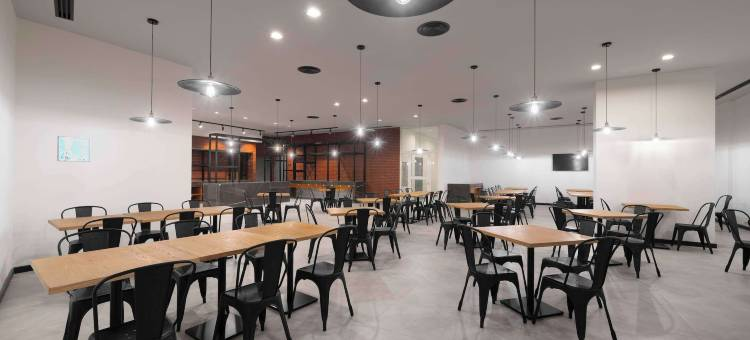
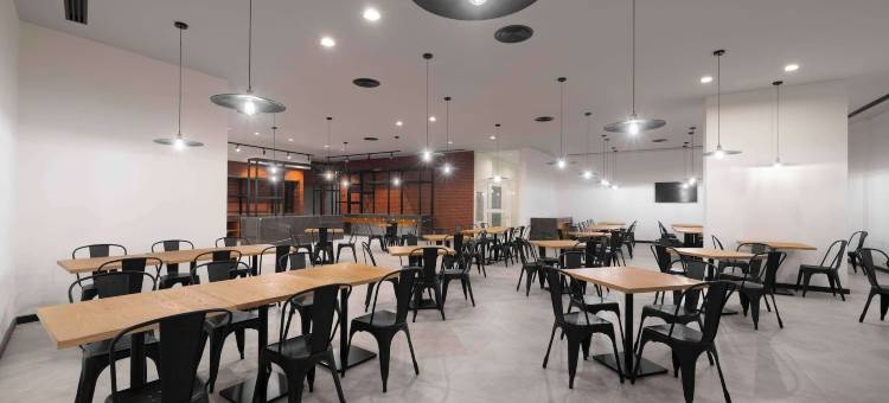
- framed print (74, 149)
